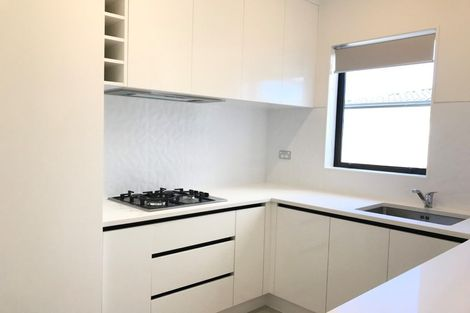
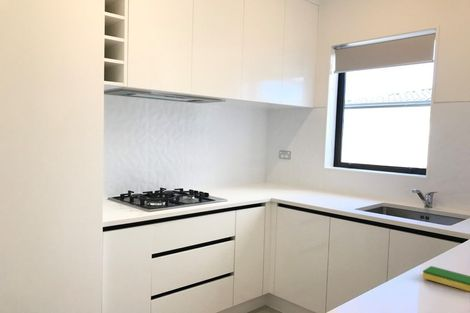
+ dish sponge (450, 278)
